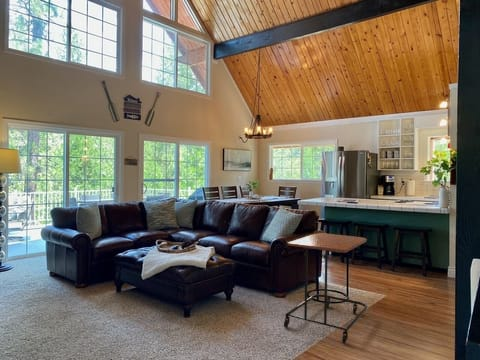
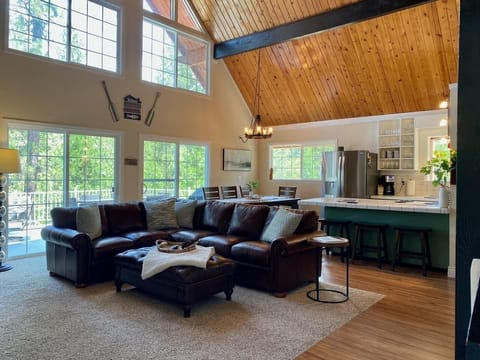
- side table (326, 280)
